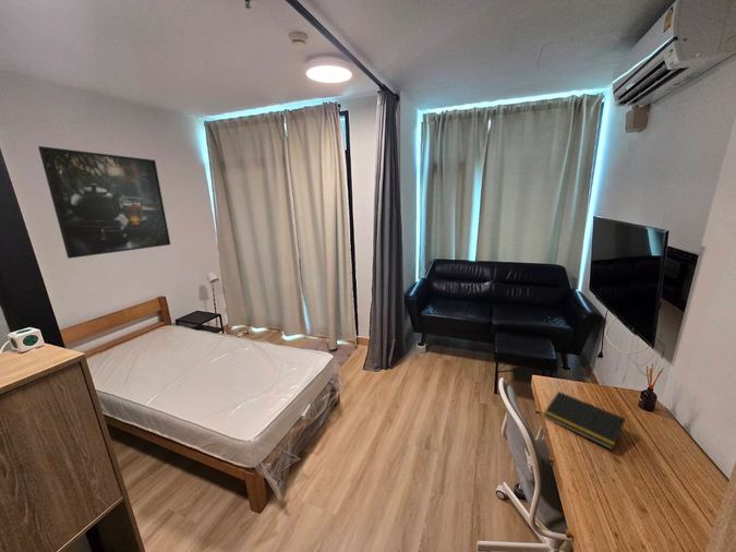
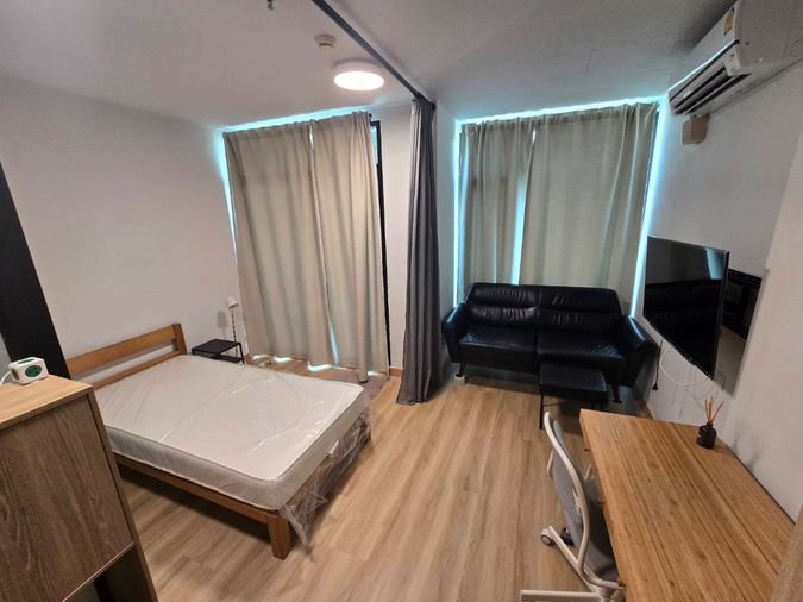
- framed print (116, 204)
- notepad (582, 417)
